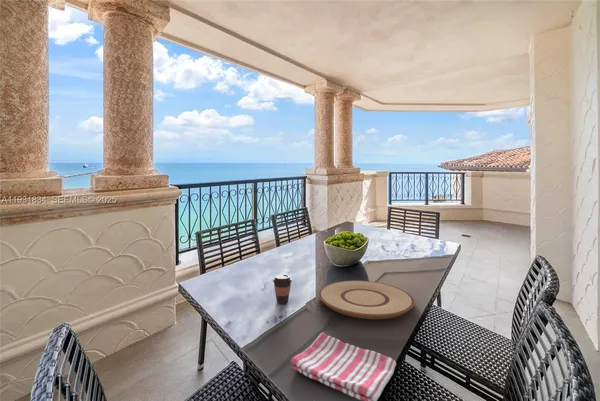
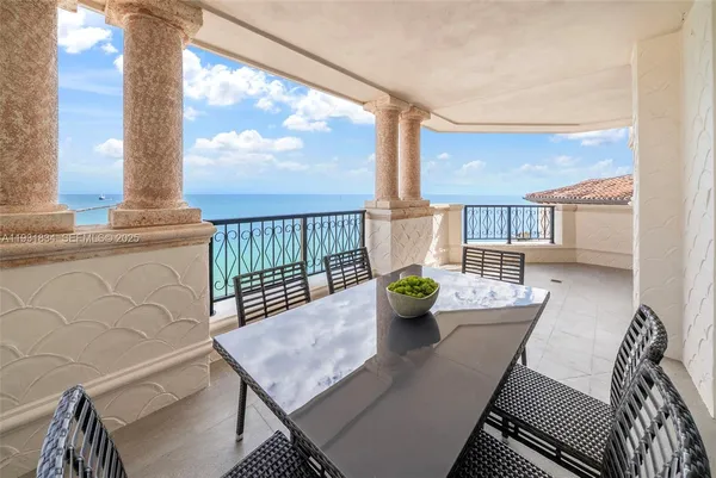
- plate (364, 297)
- coffee cup (282, 289)
- dish towel (343, 362)
